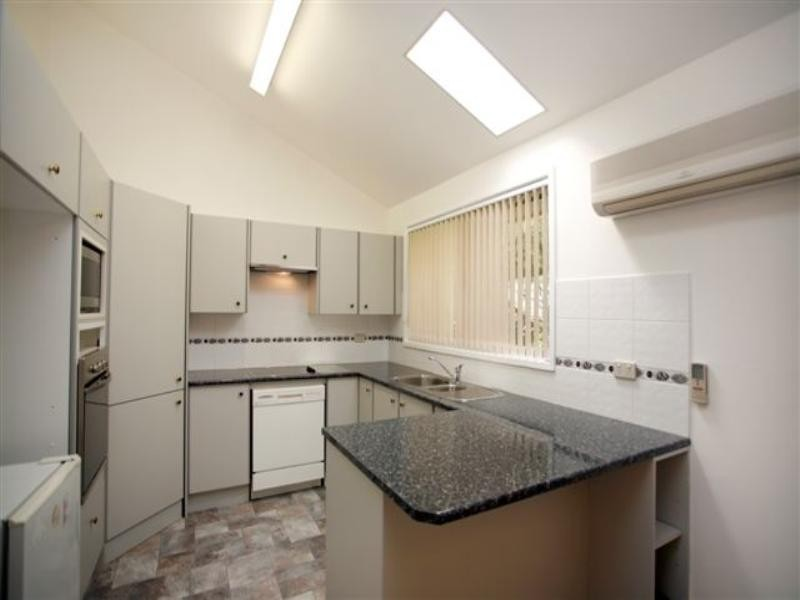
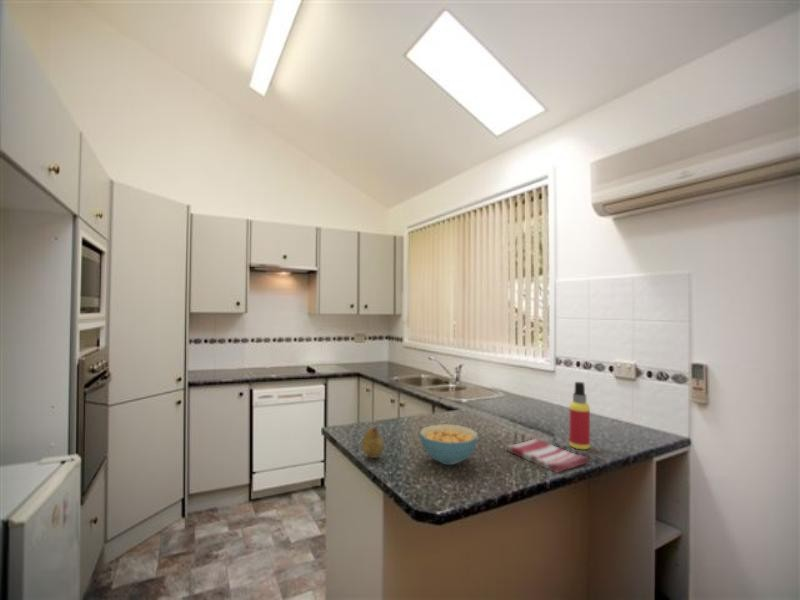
+ fruit (372, 440)
+ spray bottle (579, 414)
+ dish towel (545, 453)
+ cereal bowl (448, 447)
